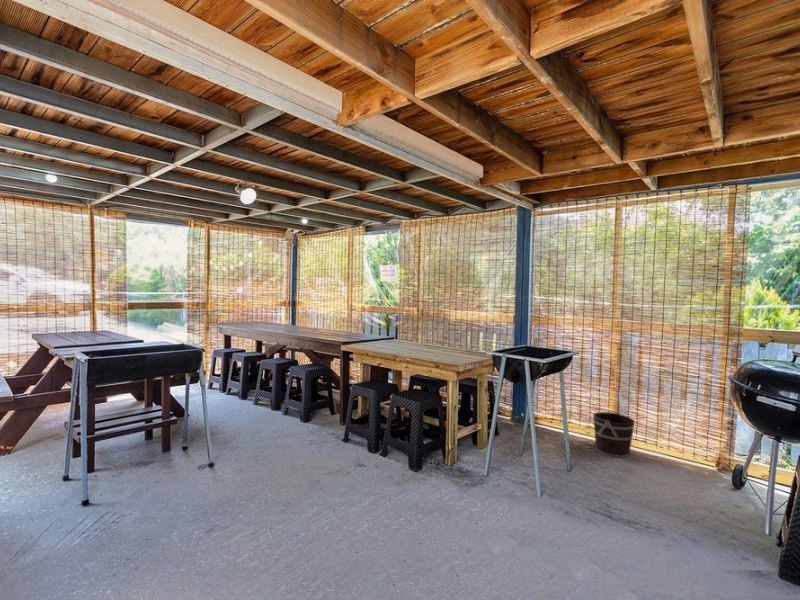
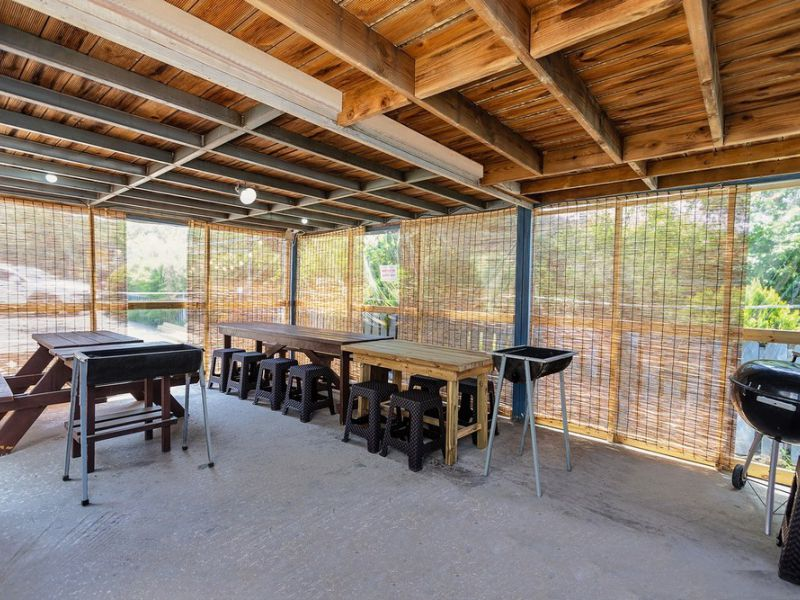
- bucket (612, 433)
